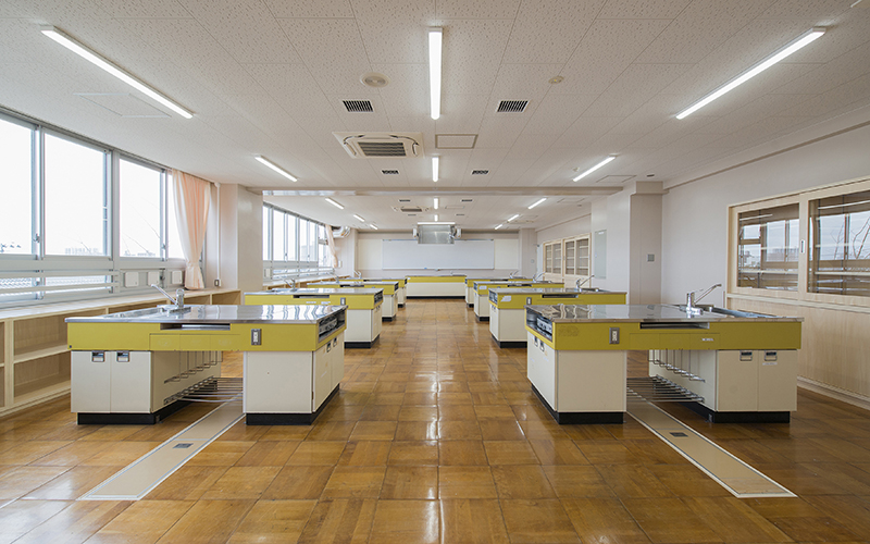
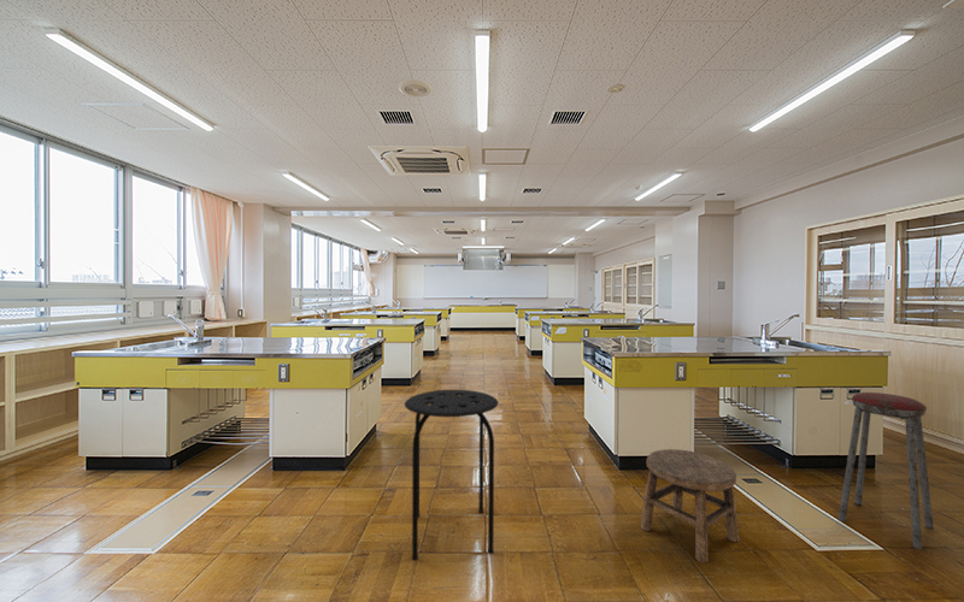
+ stool (689, 494)
+ music stool (865, 460)
+ stool (480, 466)
